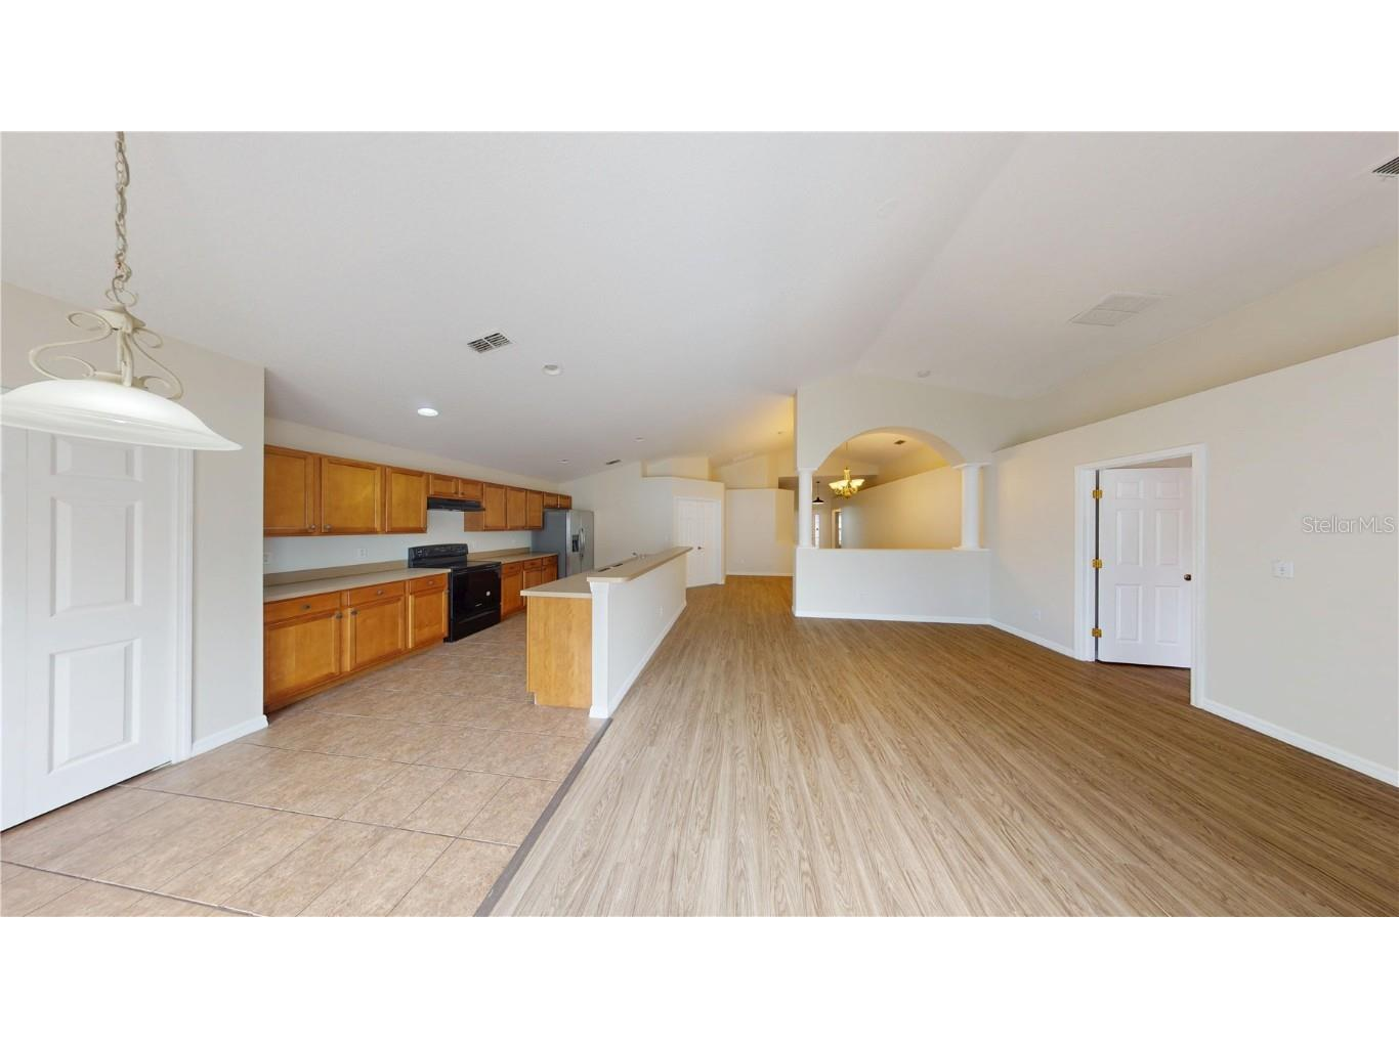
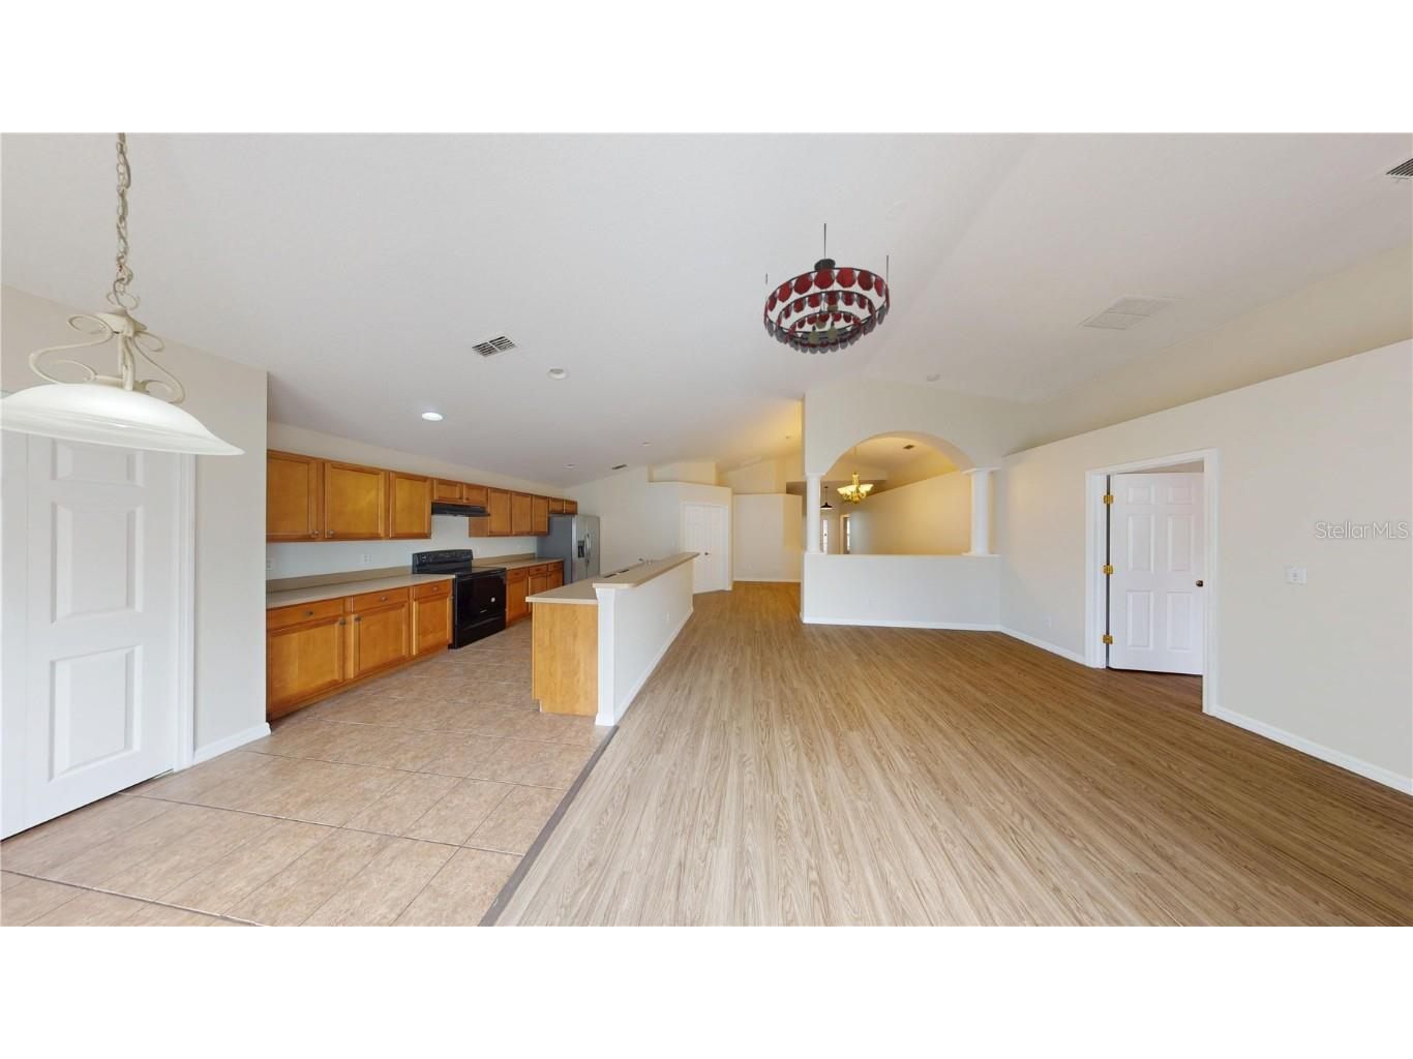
+ chandelier (823, 303)
